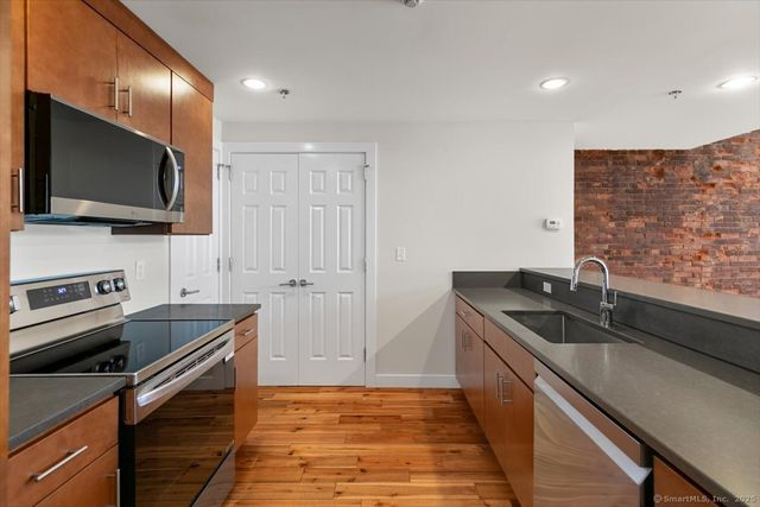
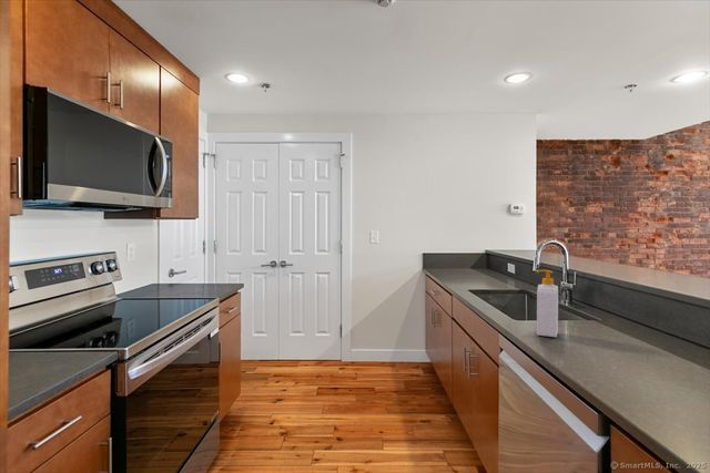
+ soap bottle (546, 301)
